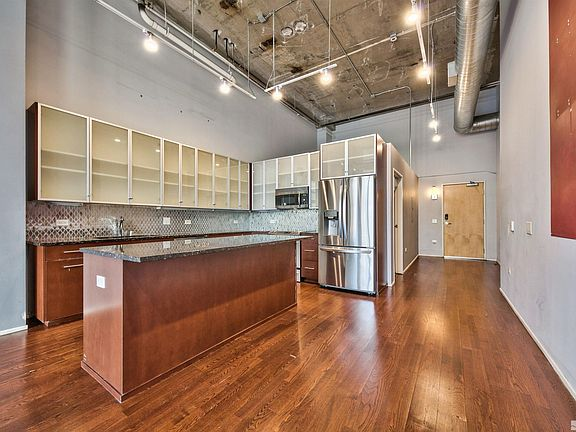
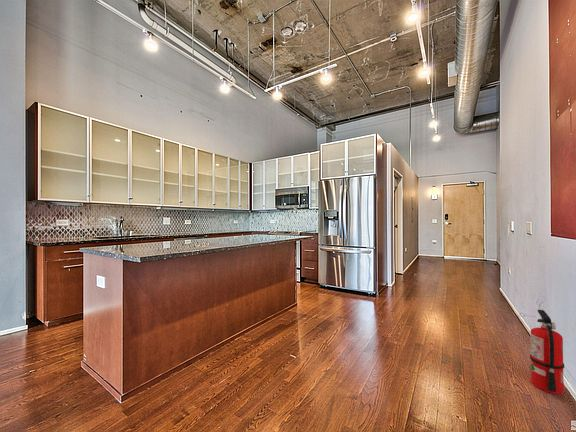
+ fire extinguisher (541, 349)
